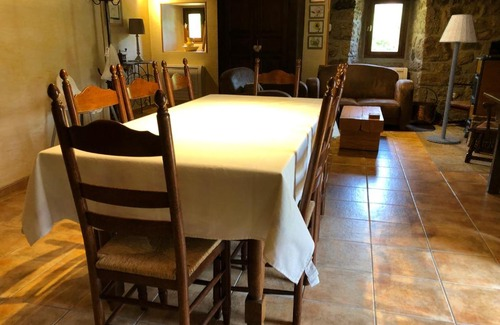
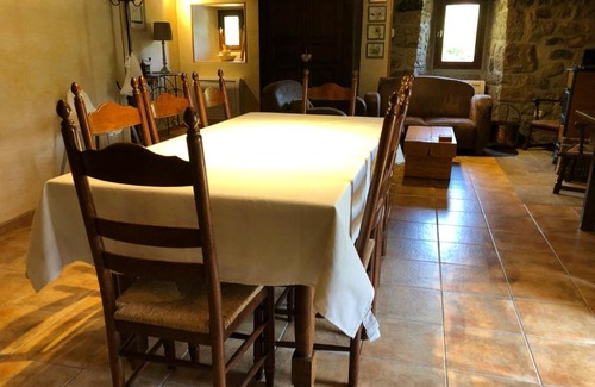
- floor lamp (451, 80)
